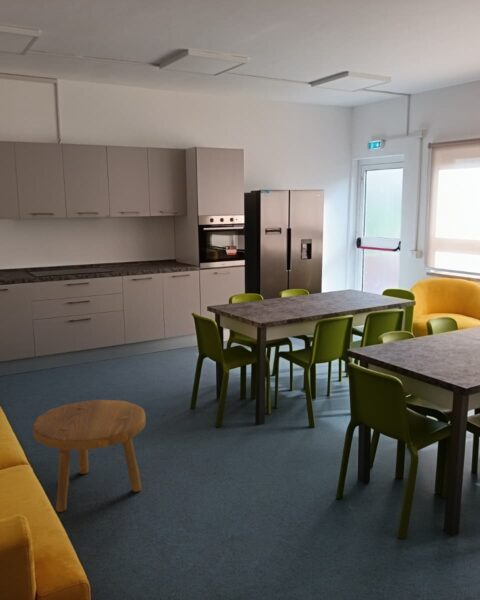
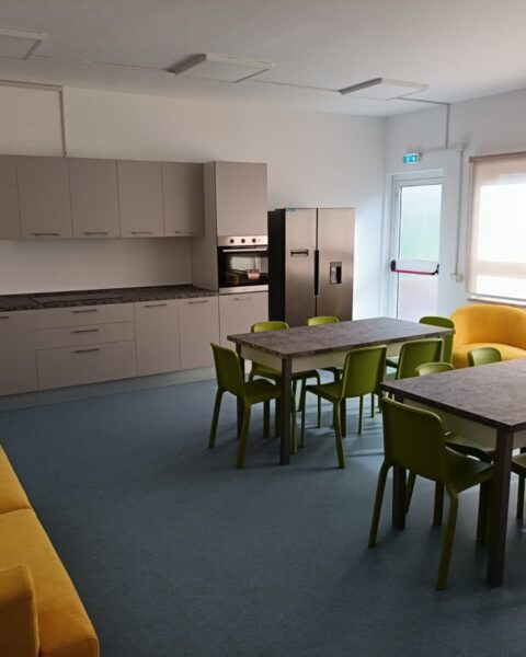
- footstool (87, 453)
